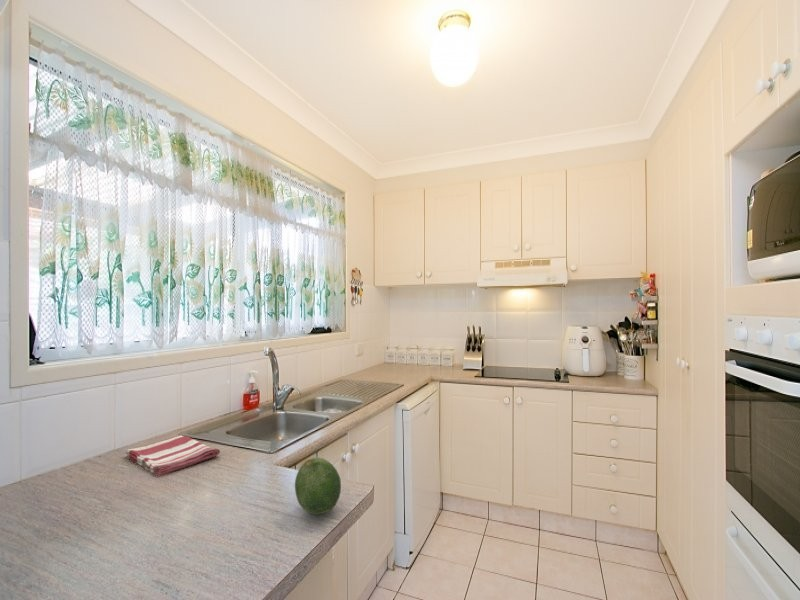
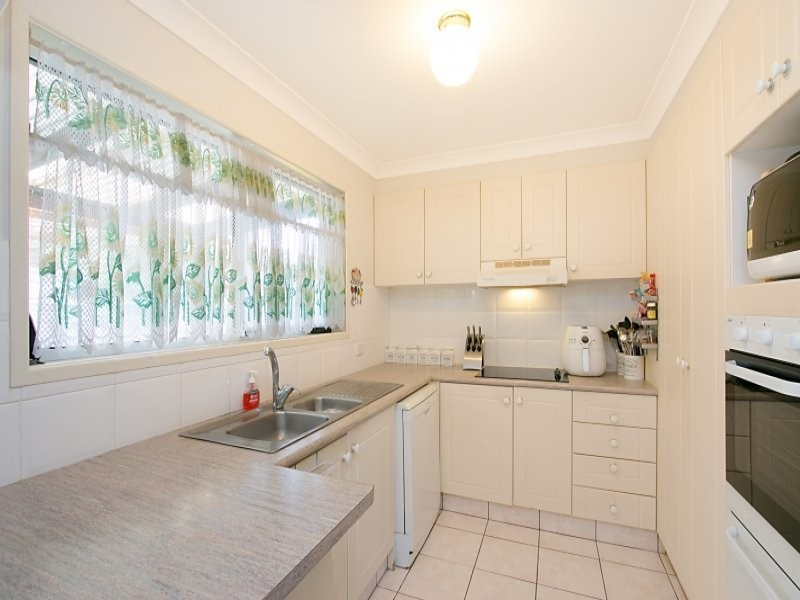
- fruit (318, 483)
- dish towel (172, 451)
